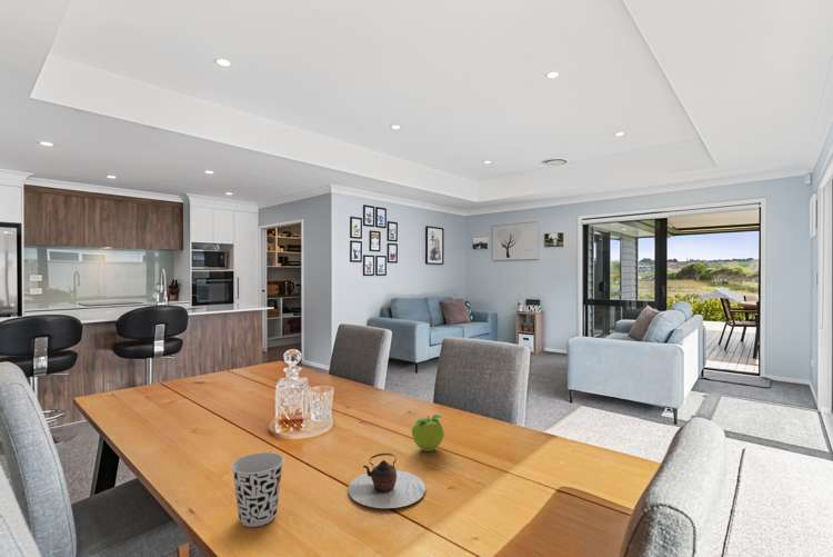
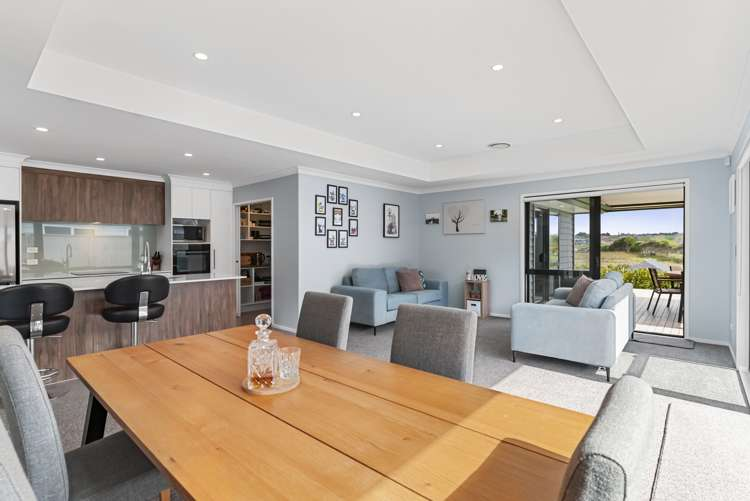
- fruit (428, 432)
- teapot (387, 469)
- cup (258, 489)
